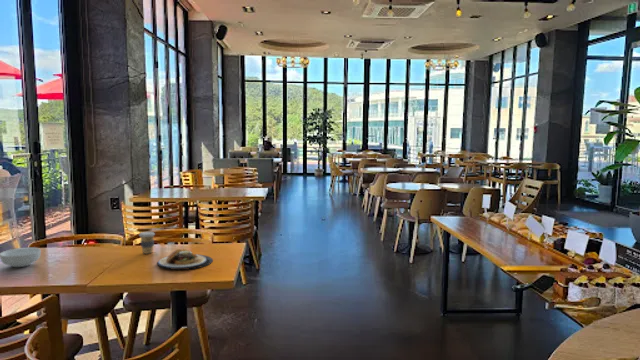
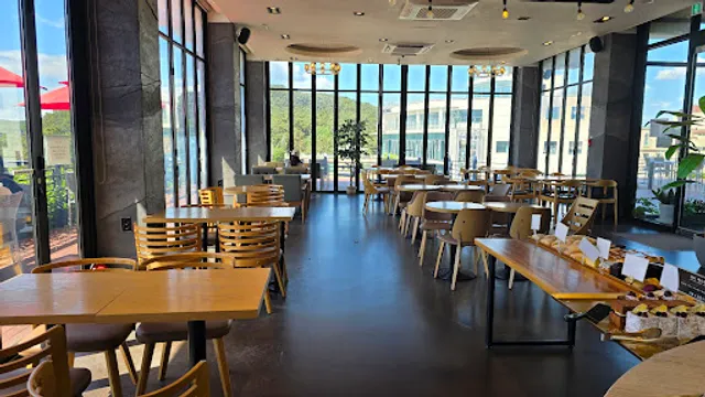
- coffee cup (147, 242)
- plate (185, 254)
- cereal bowl (21, 258)
